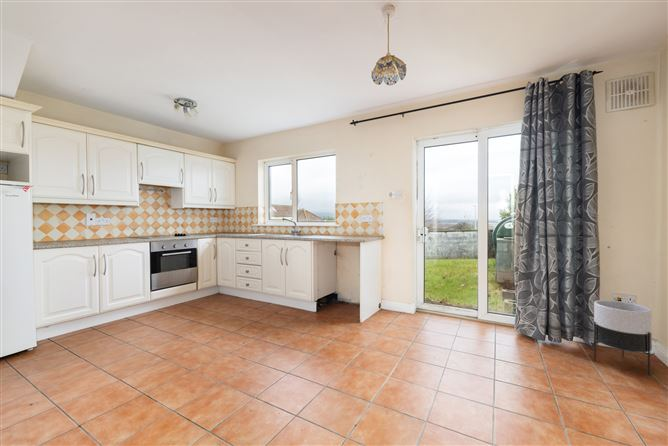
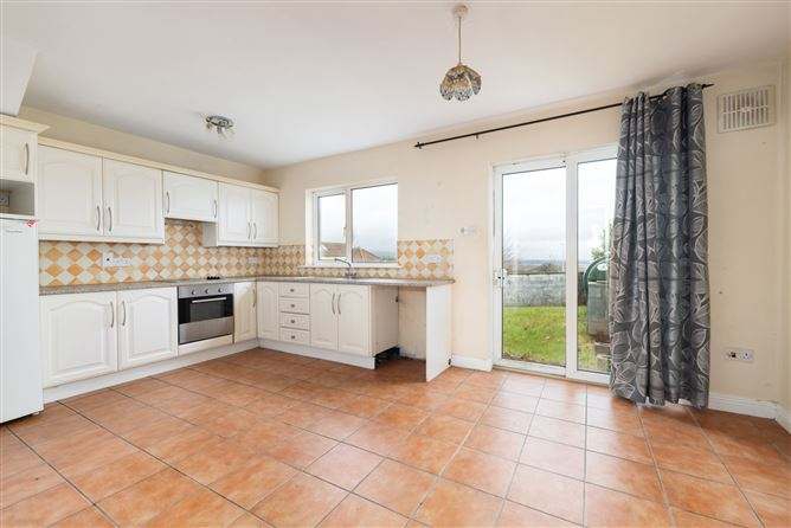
- planter (620, 334)
